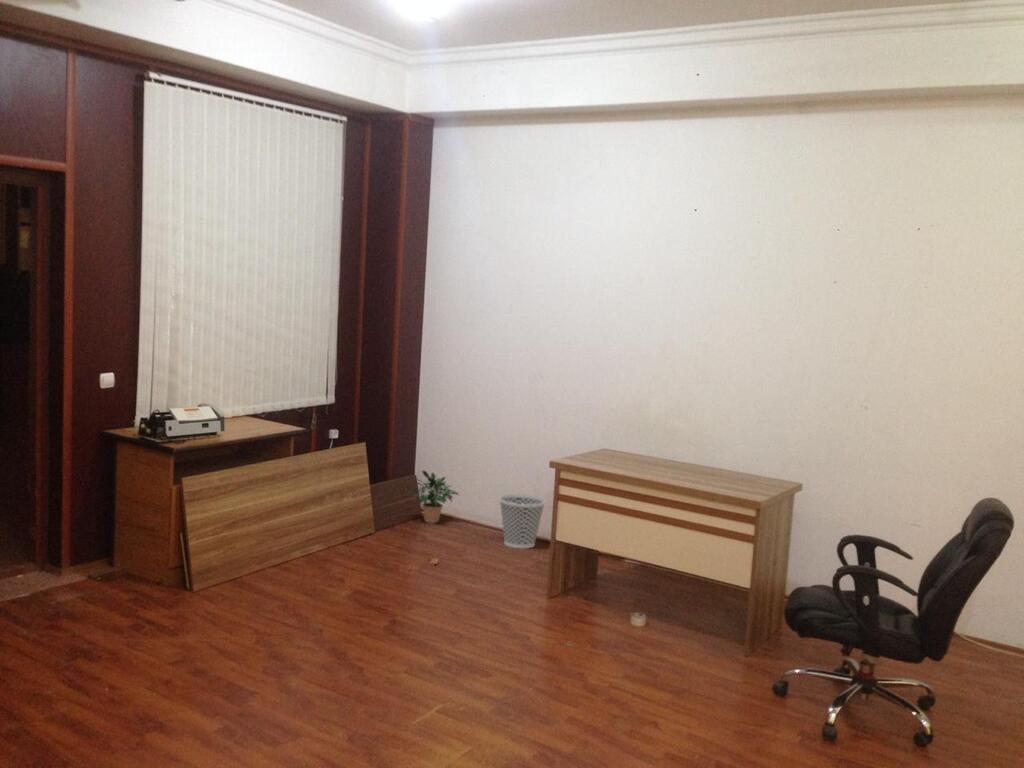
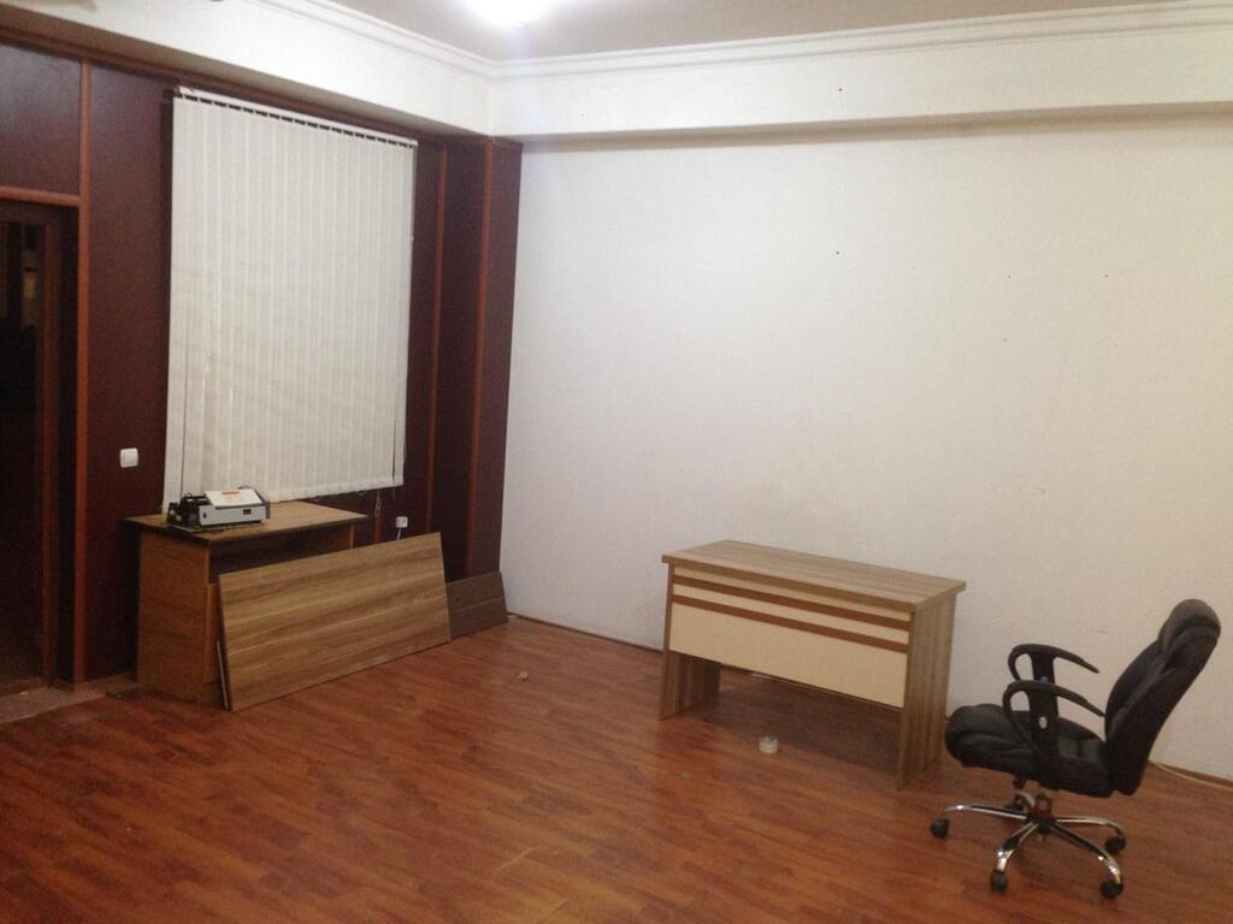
- potted plant (436, 496)
- wastebasket (520, 521)
